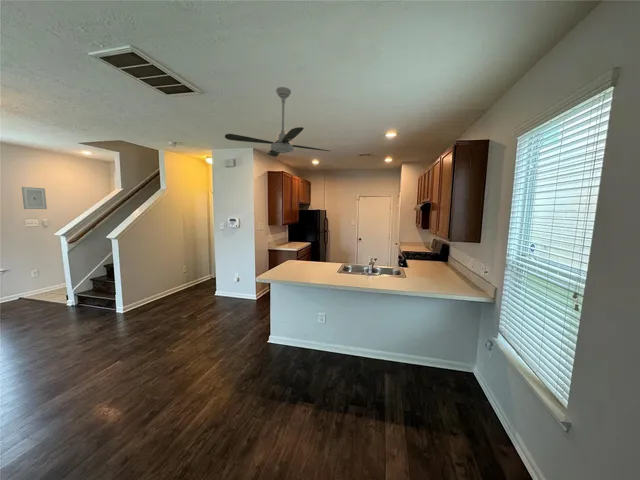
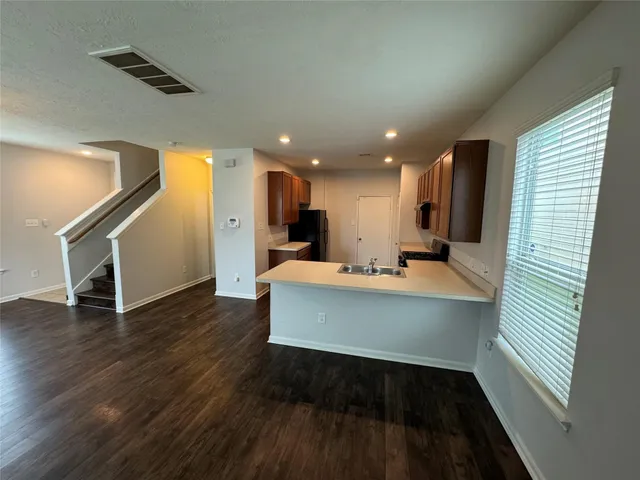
- ceiling fan (282, 120)
- wall art (34, 198)
